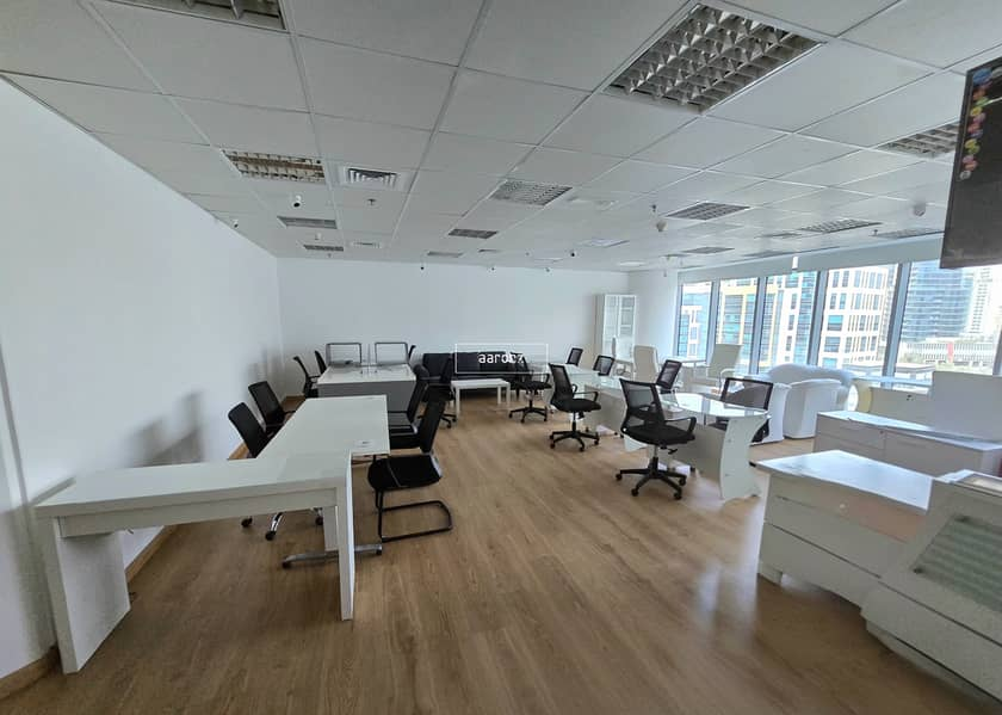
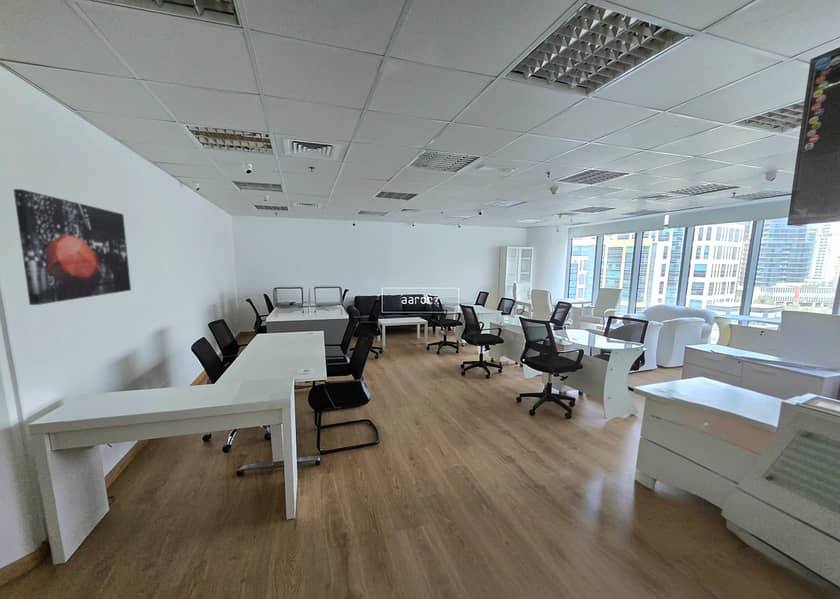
+ wall art (85, 251)
